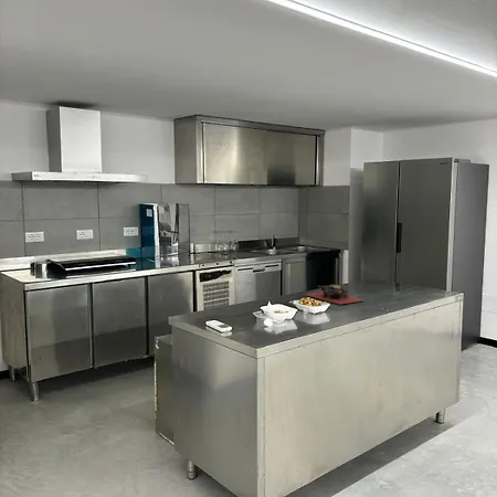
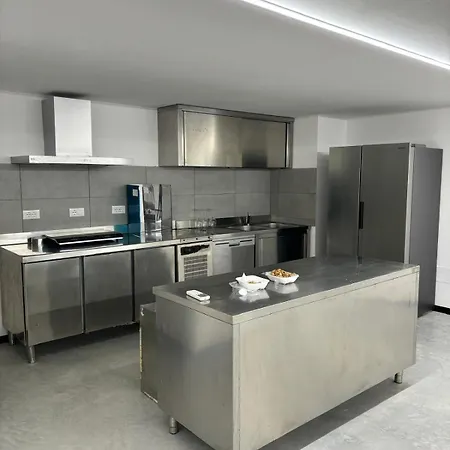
- cutting board (334, 292)
